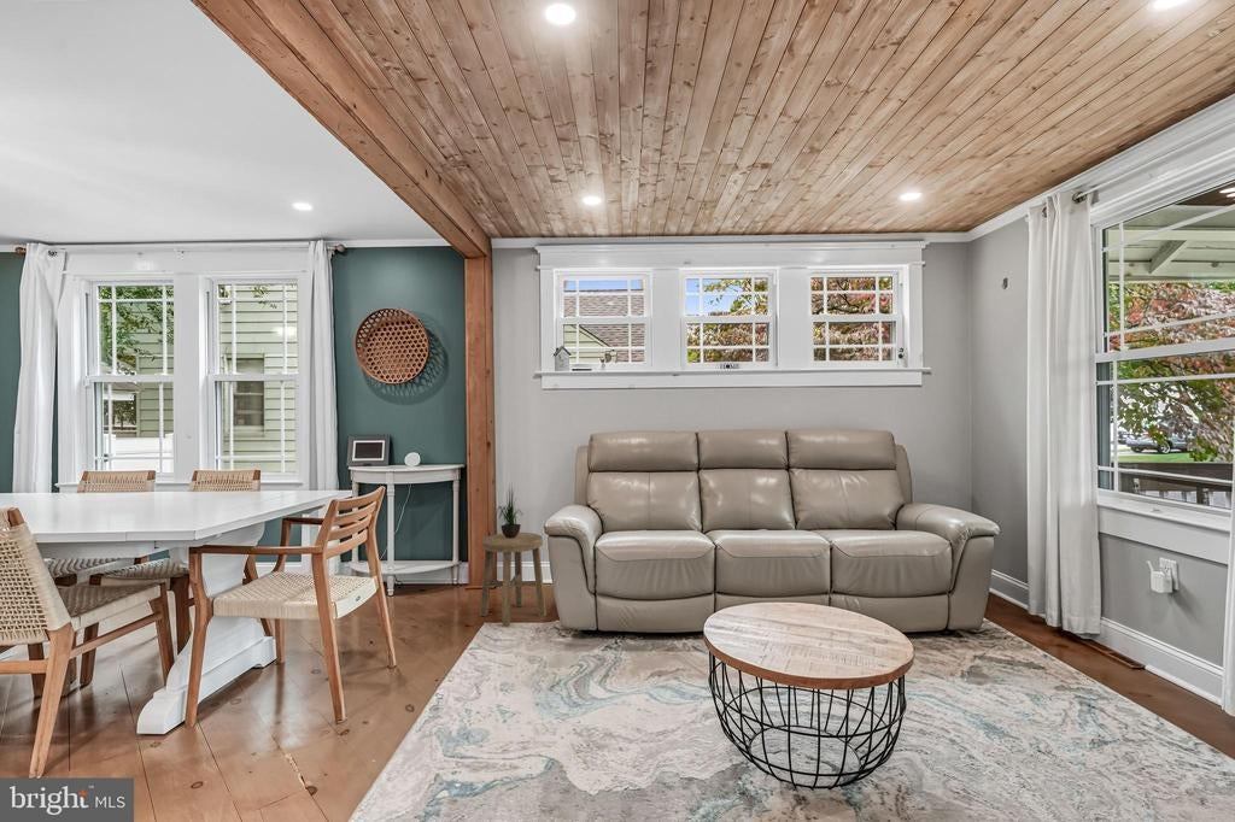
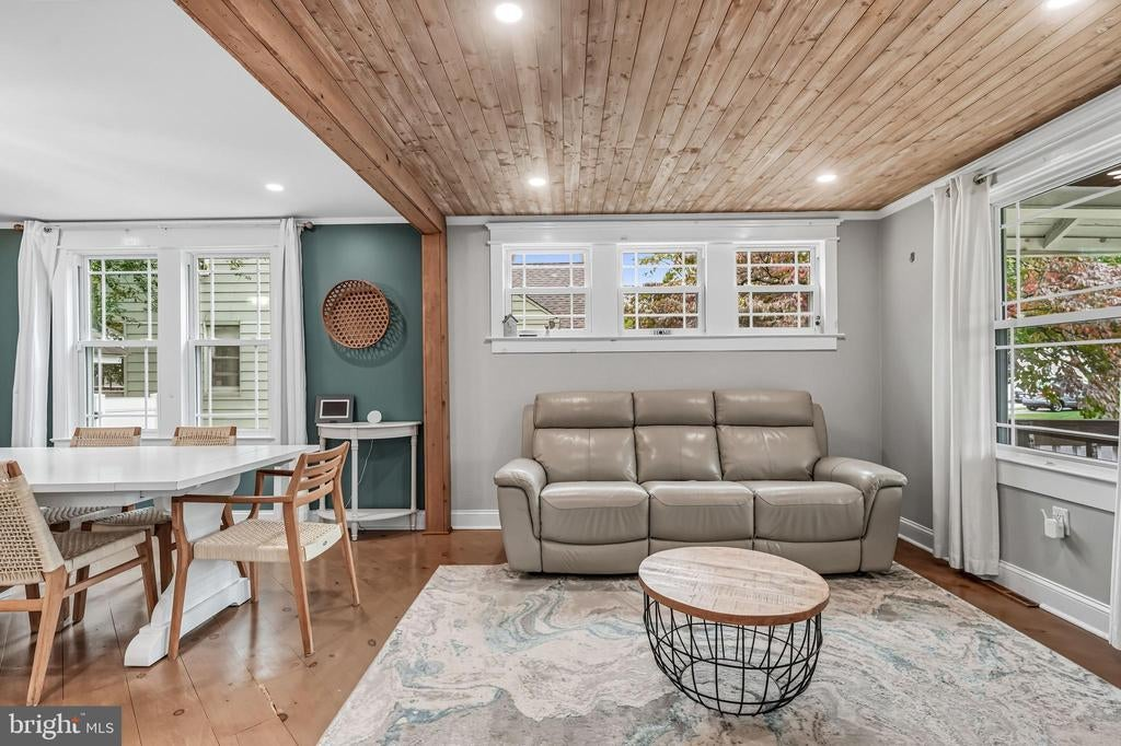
- stool (513, 577)
- potted plant (508, 507)
